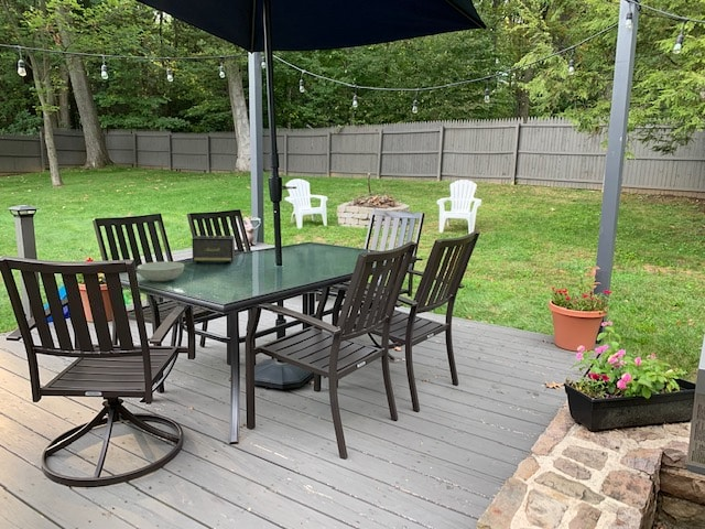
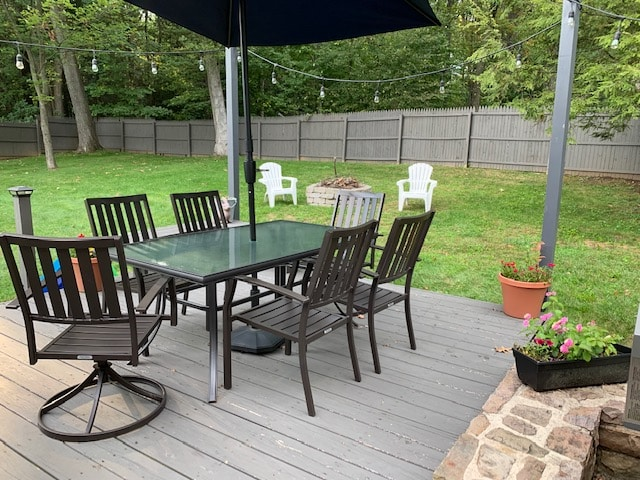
- serving bowl (161, 272)
- speaker (214, 249)
